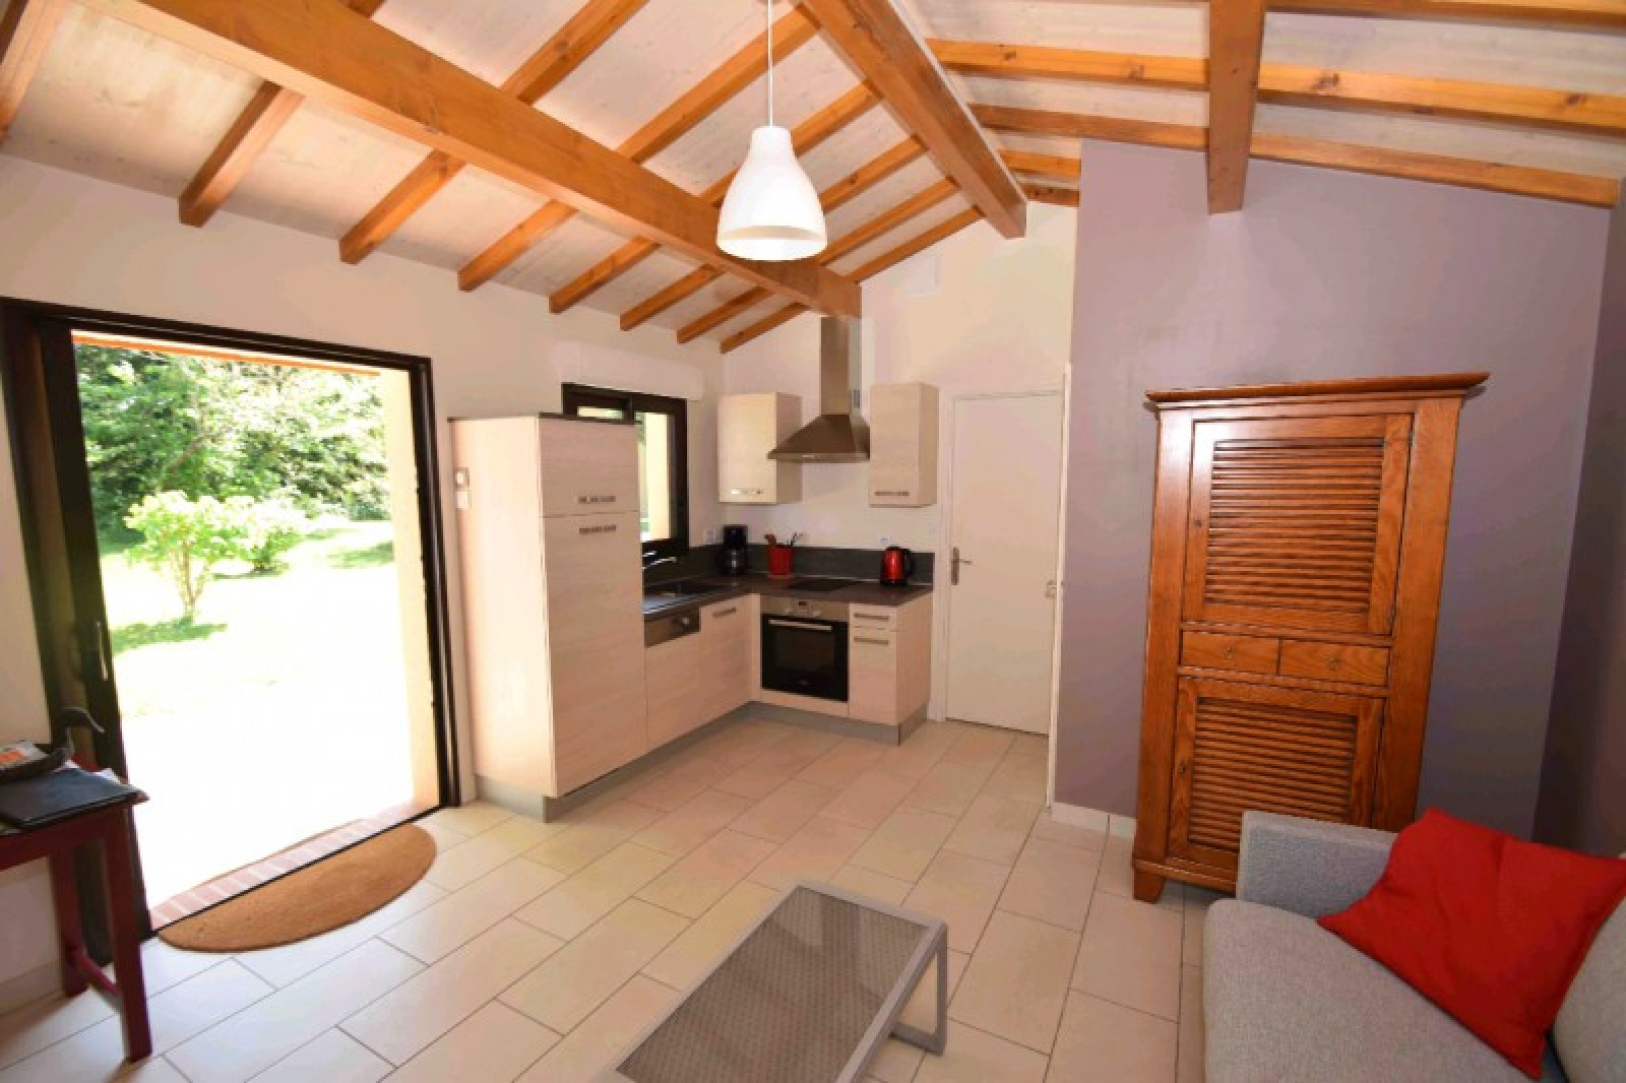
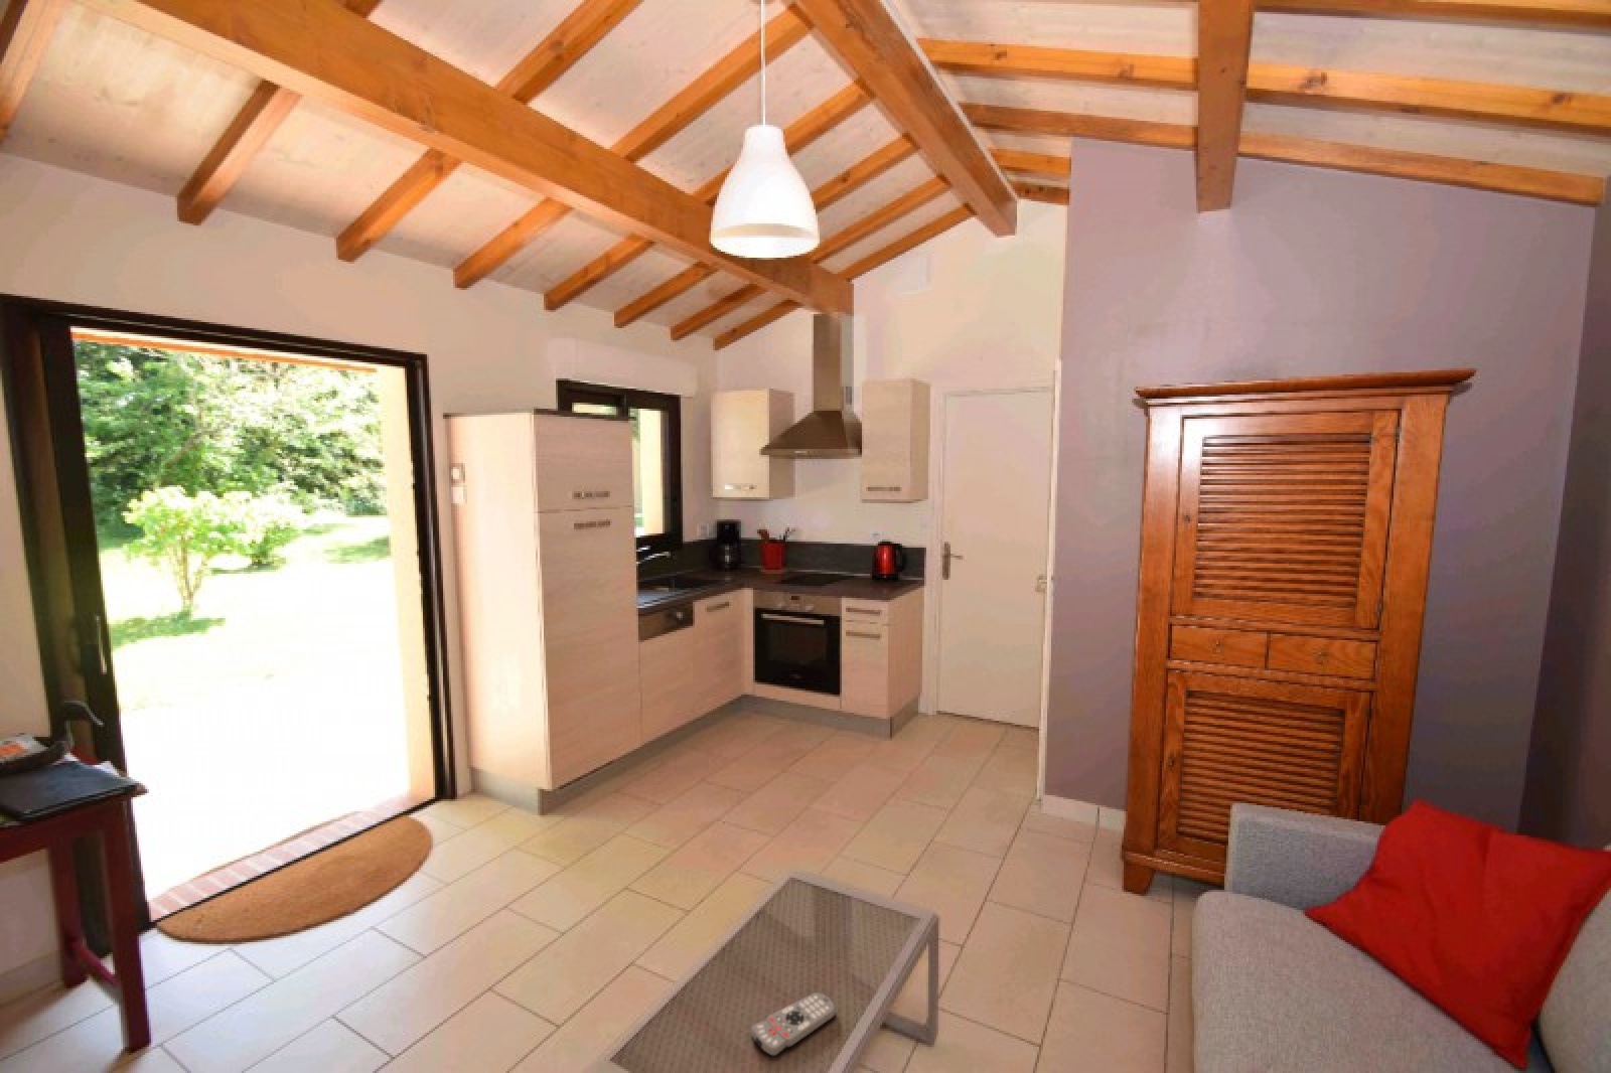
+ remote control (795, 1020)
